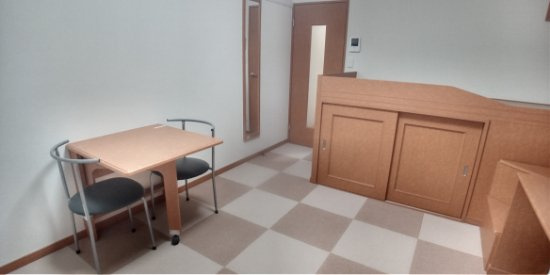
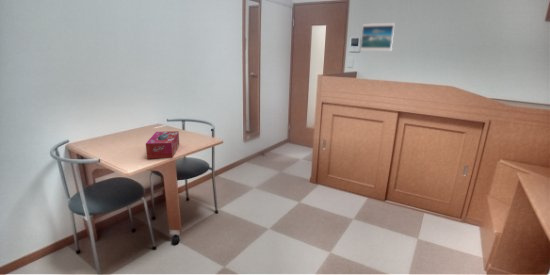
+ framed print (377, 37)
+ tissue box (163, 144)
